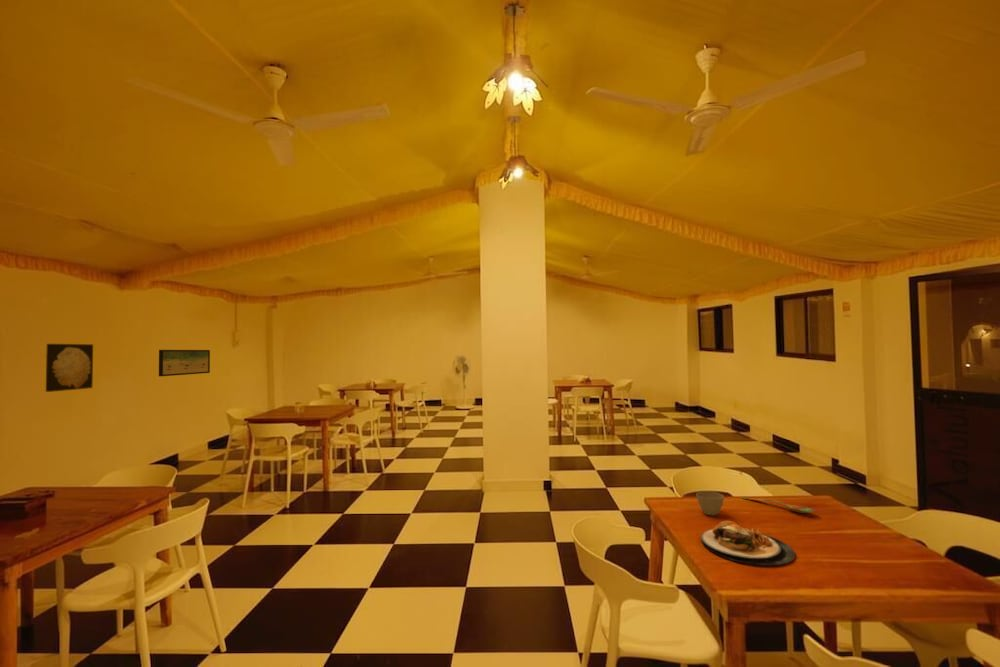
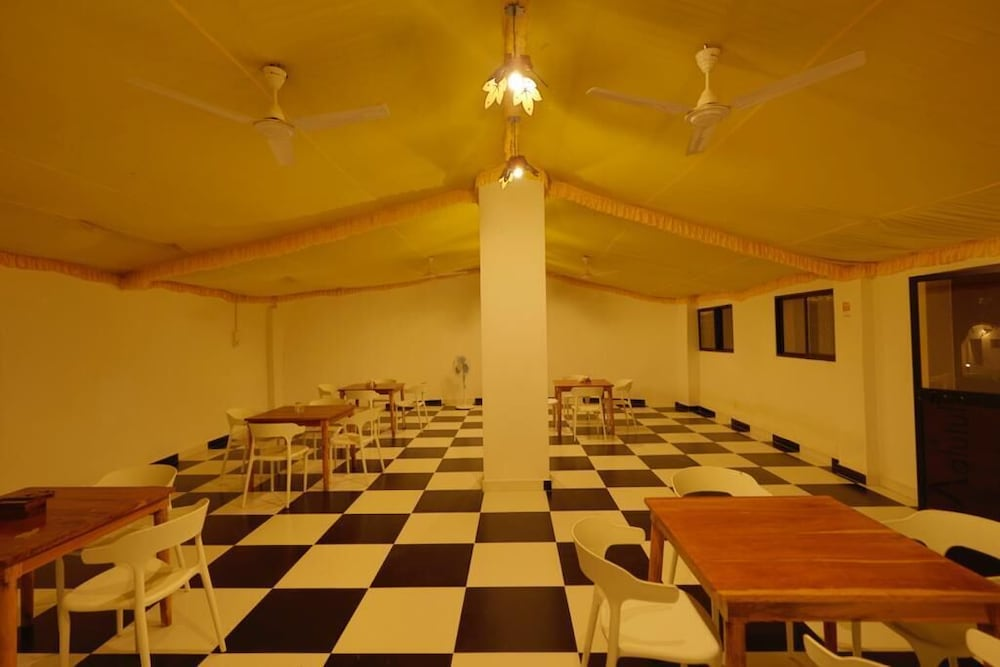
- spoon (776, 501)
- wall art (70, 366)
- wall art (186, 362)
- plate (746, 534)
- flower pot (710, 504)
